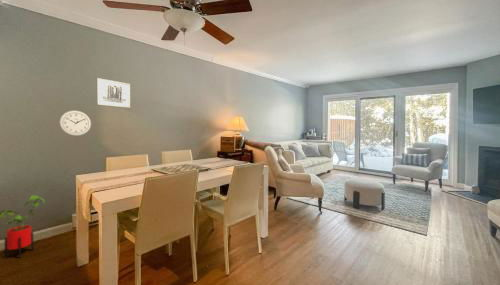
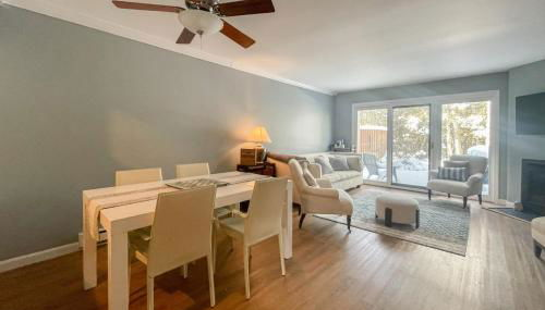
- wall clock (75, 123)
- wall art (114, 93)
- house plant (22, 224)
